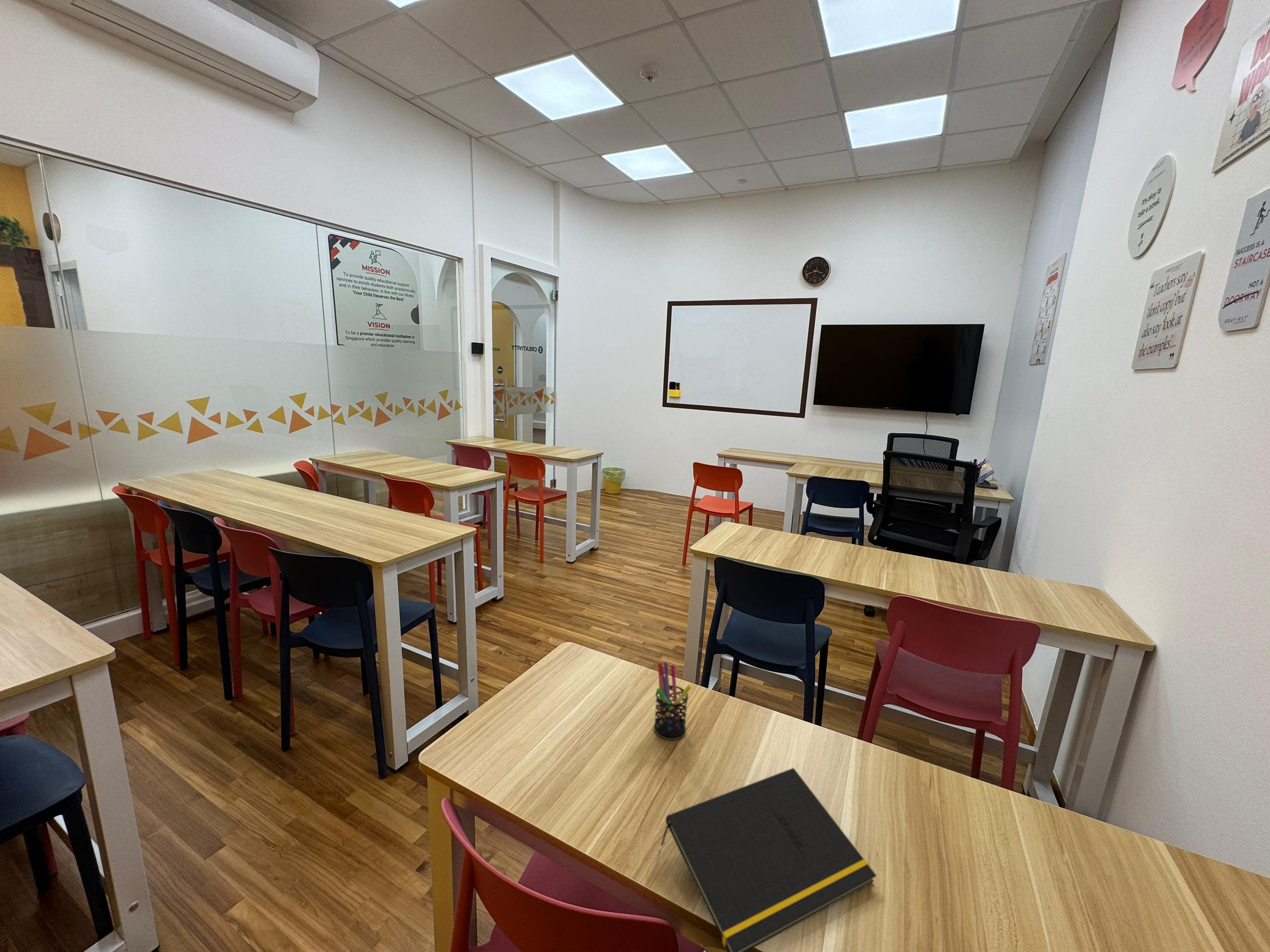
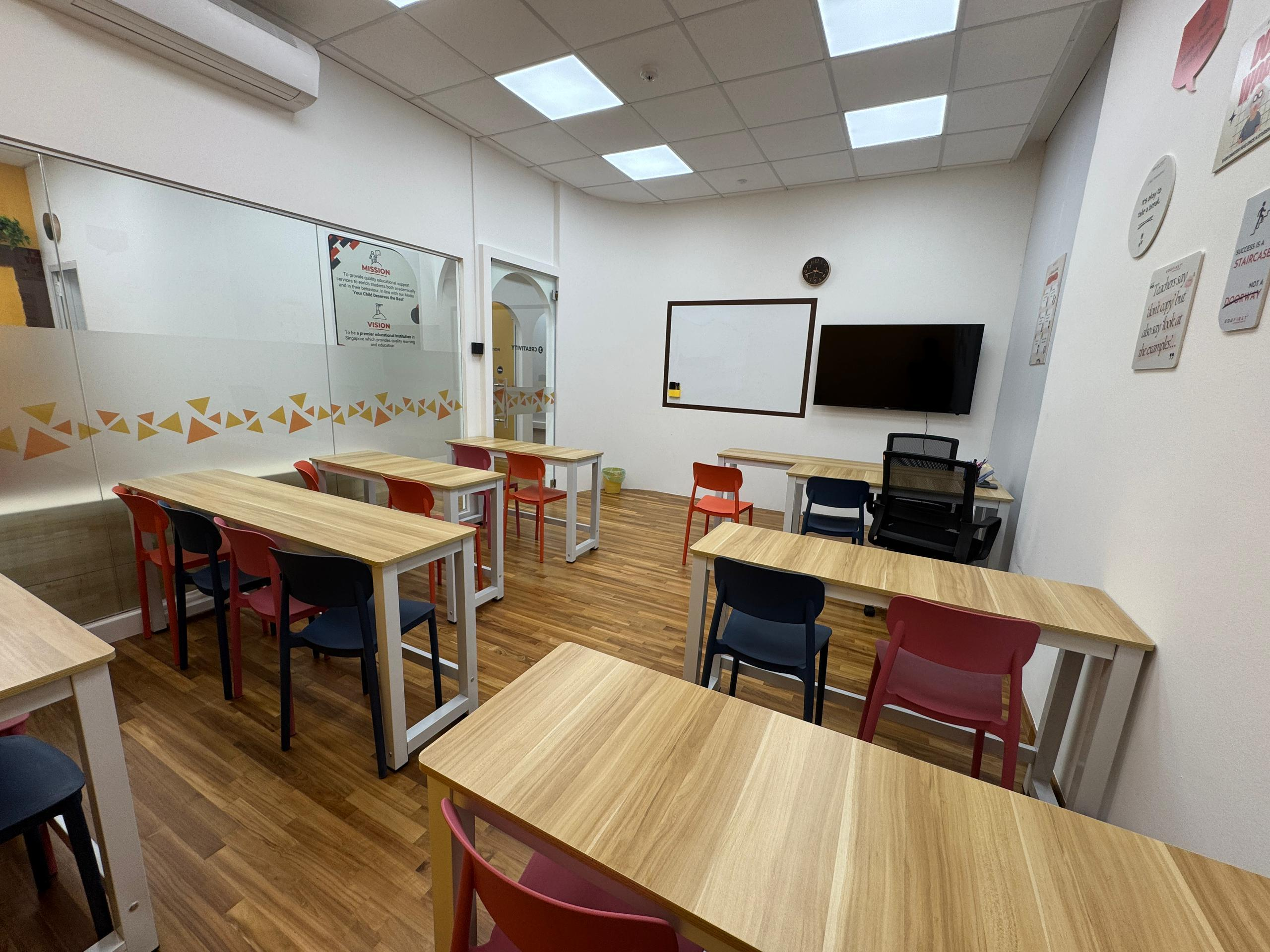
- pen holder (668, 700)
- notepad (767, 847)
